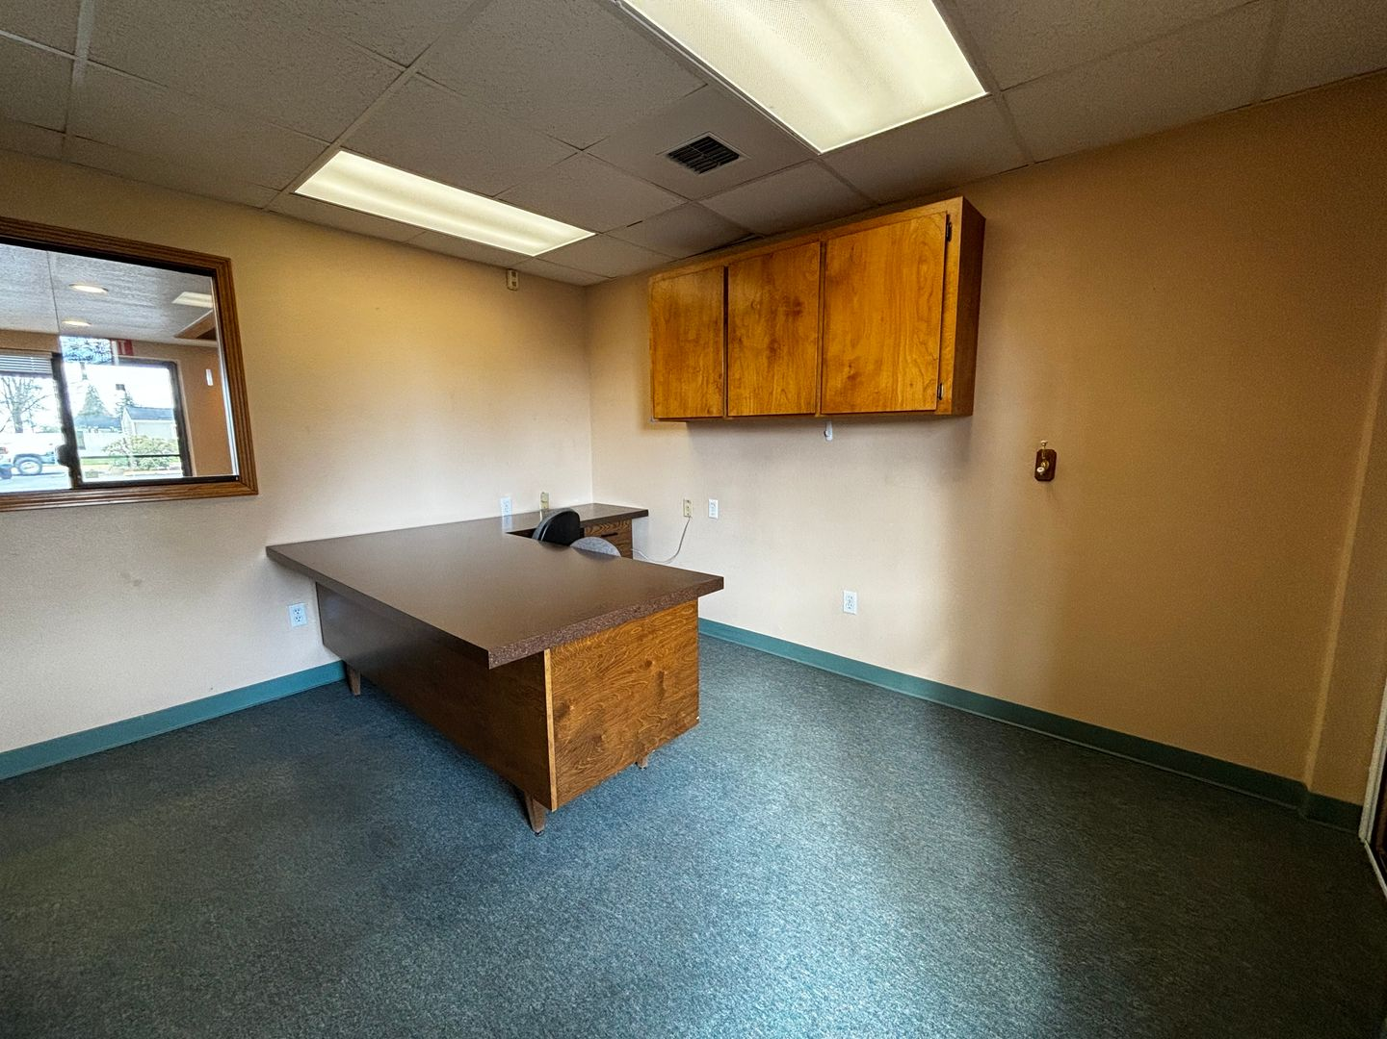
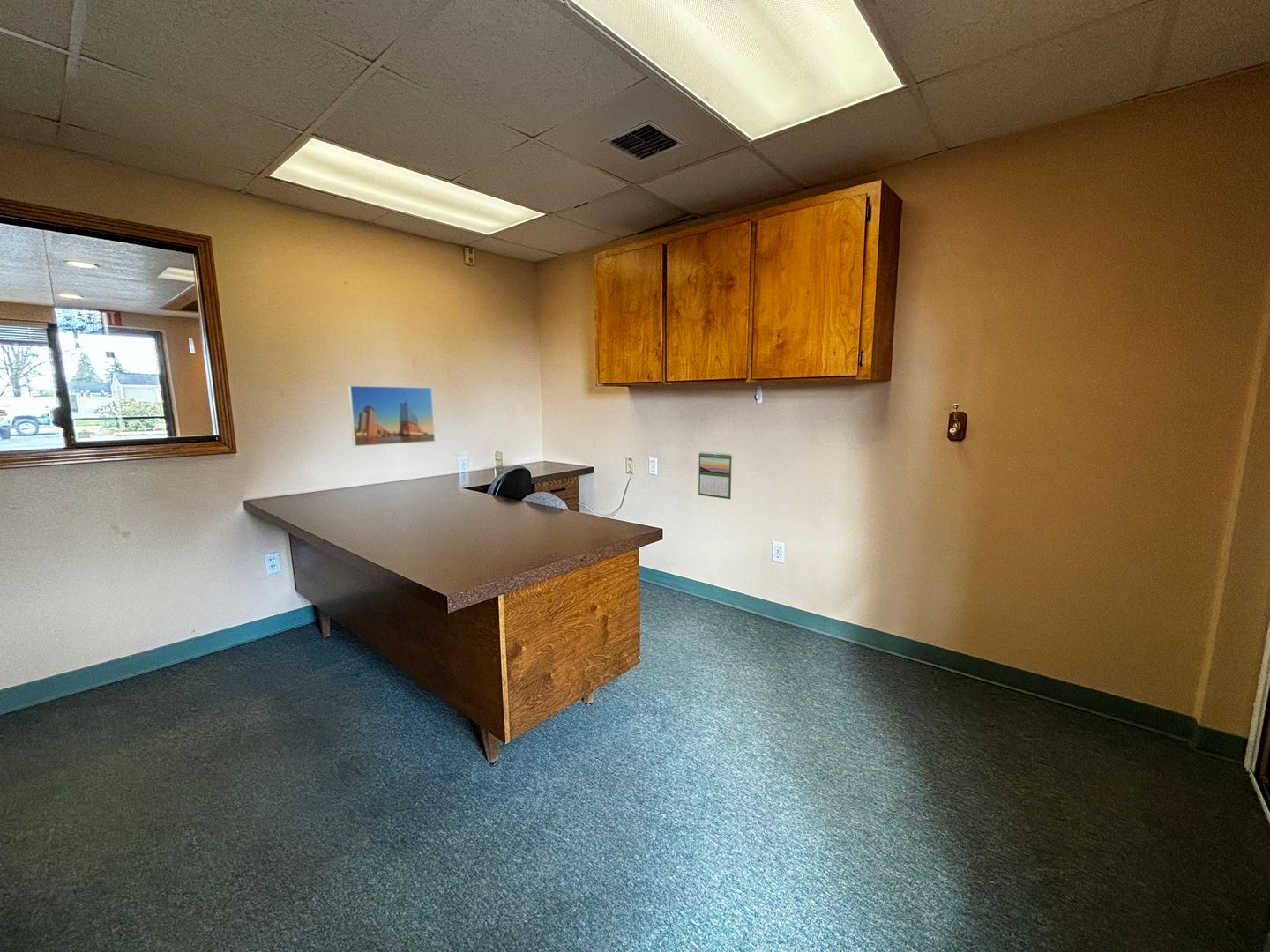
+ calendar (714, 474)
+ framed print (394, 415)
